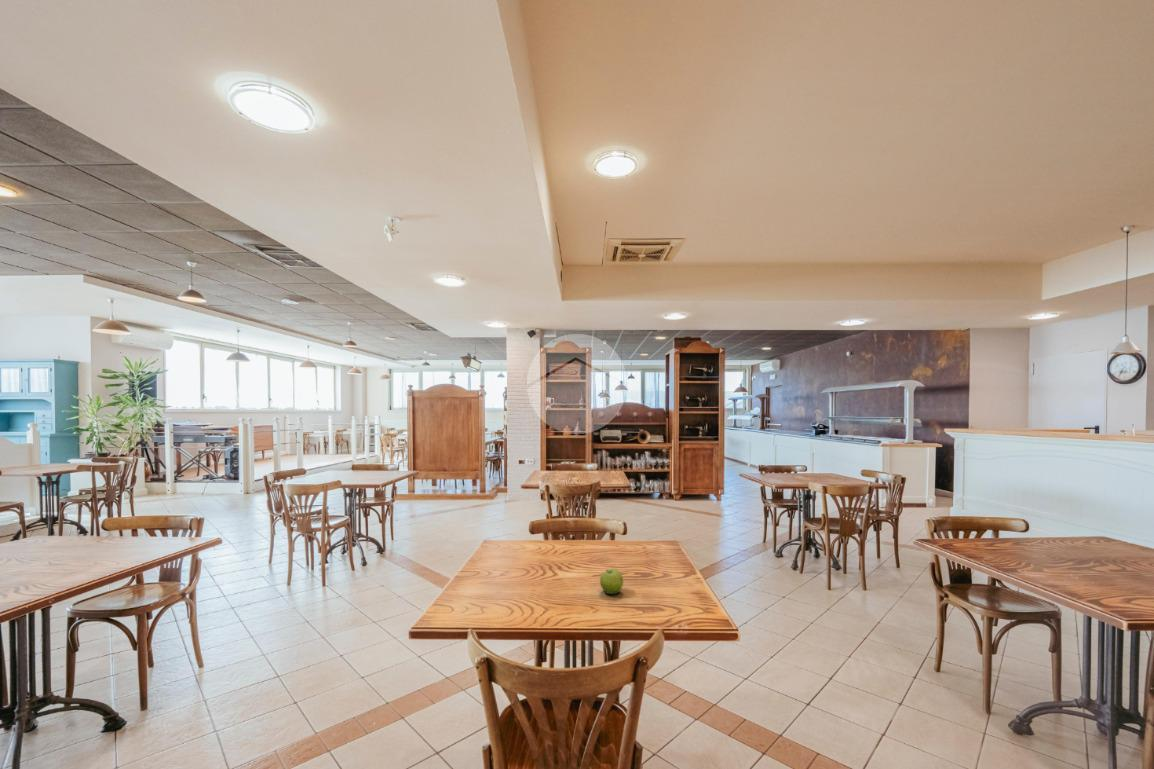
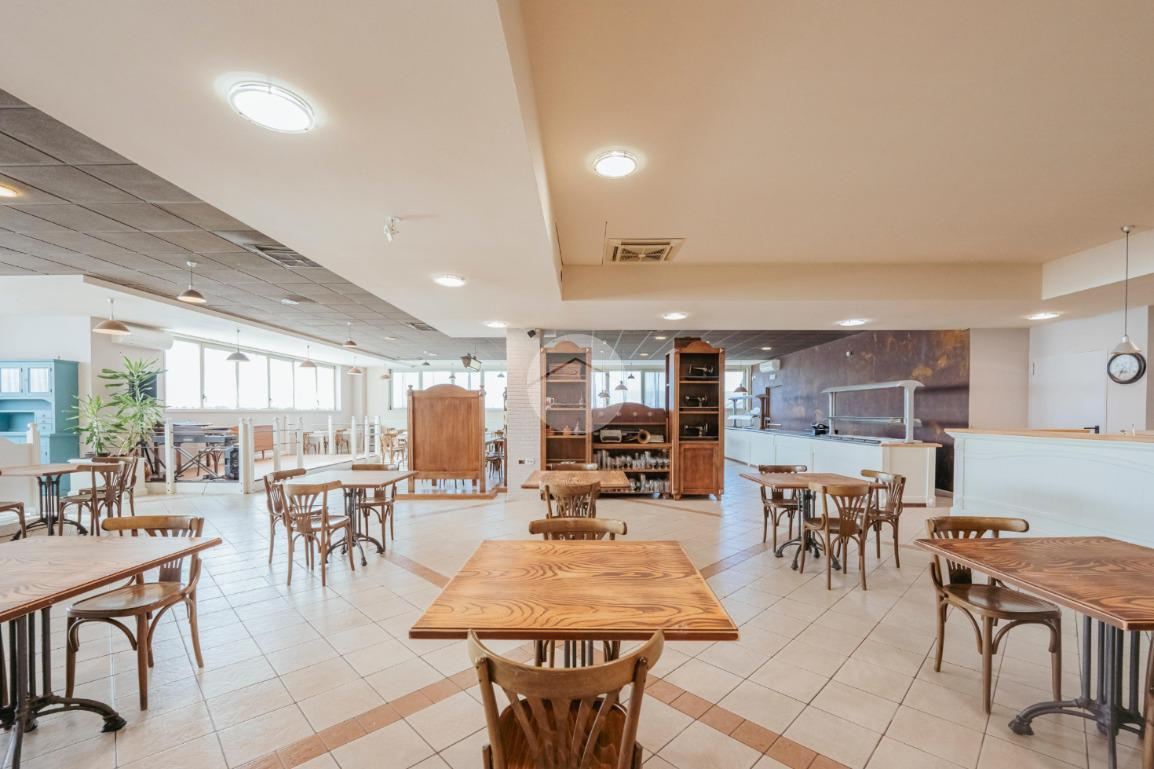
- fruit (611, 580)
